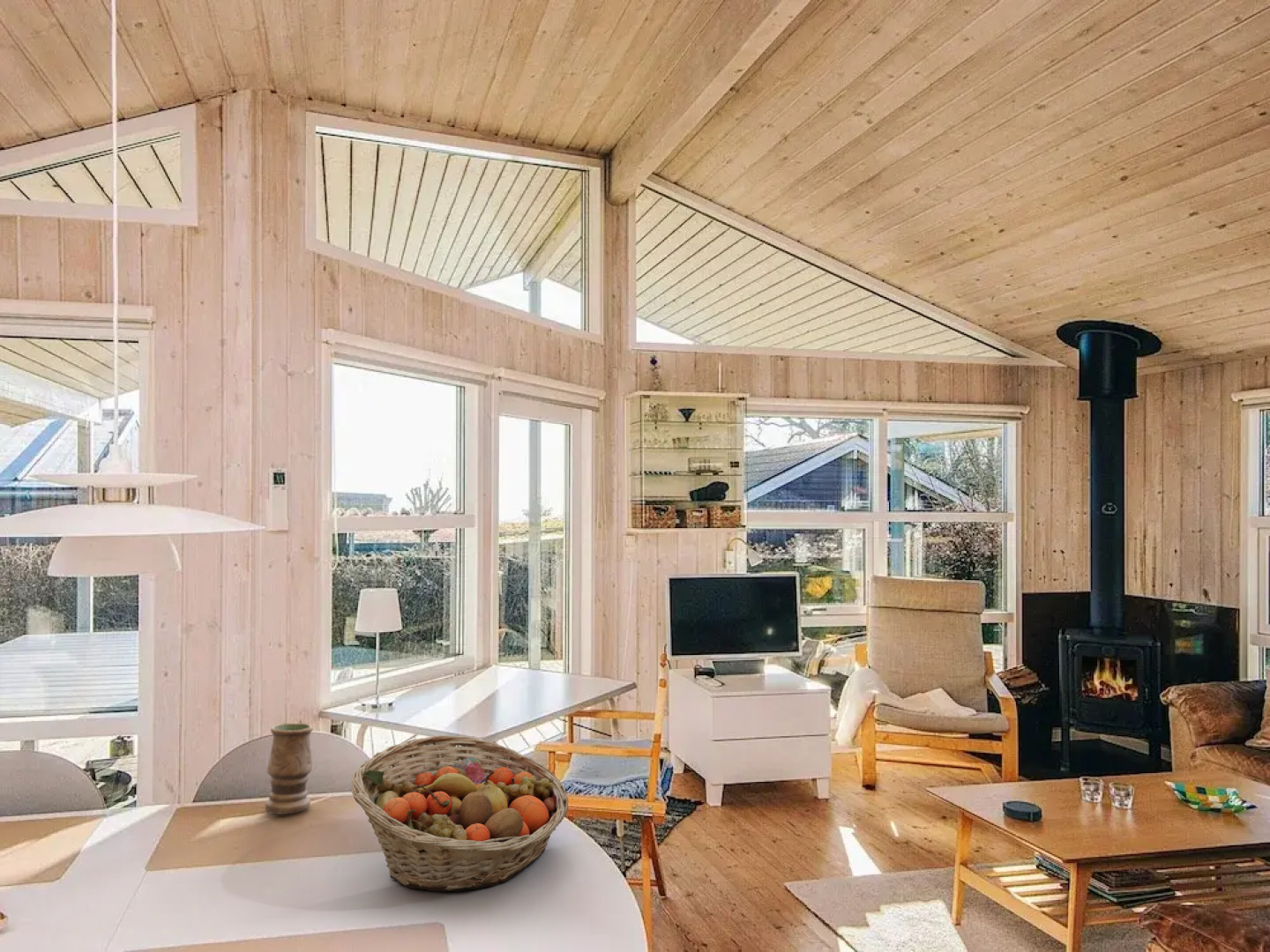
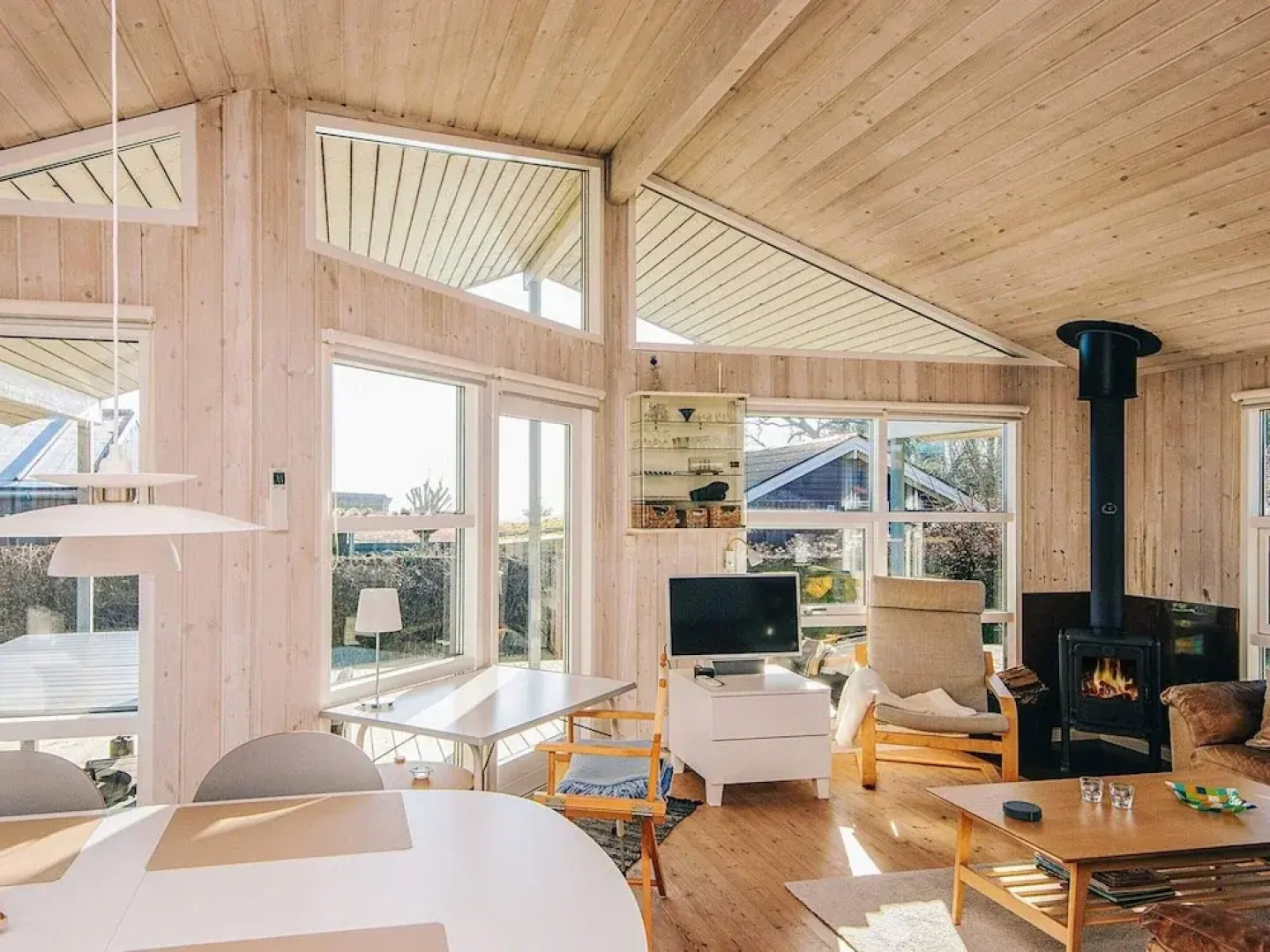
- vase (288, 768)
- fruit basket (463, 806)
